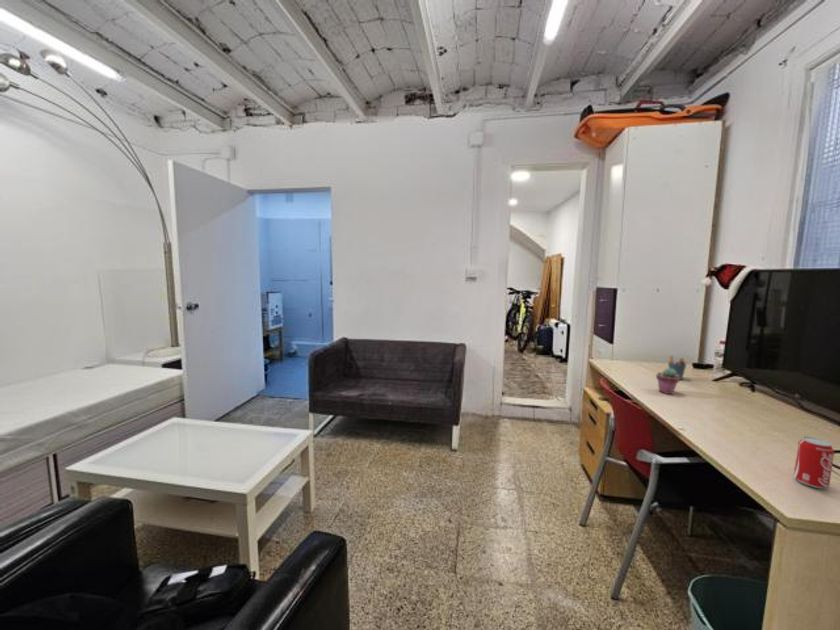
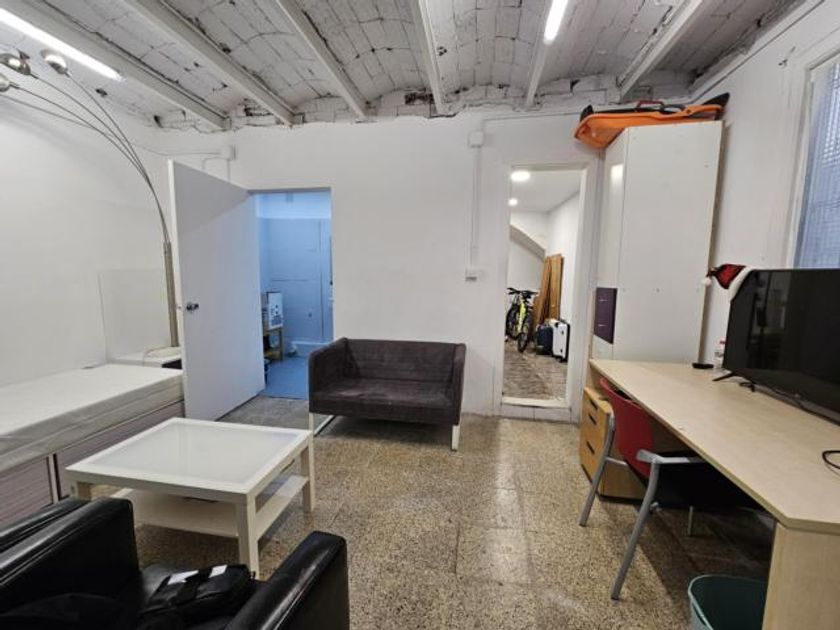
- pen holder (676, 366)
- beverage can (813, 462)
- potted succulent (667, 380)
